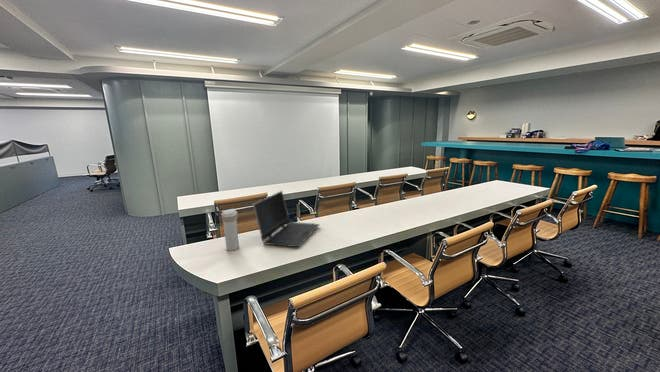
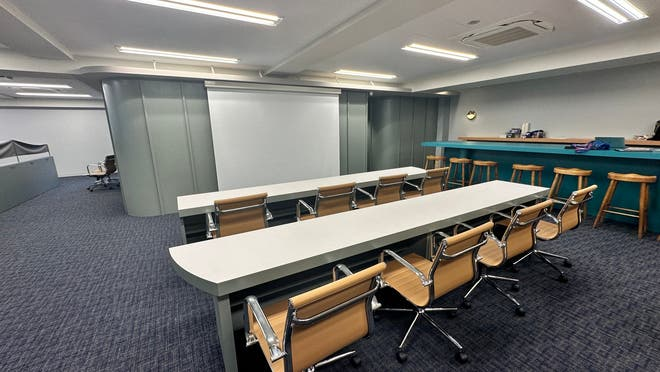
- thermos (231, 229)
- laptop computer (288, 217)
